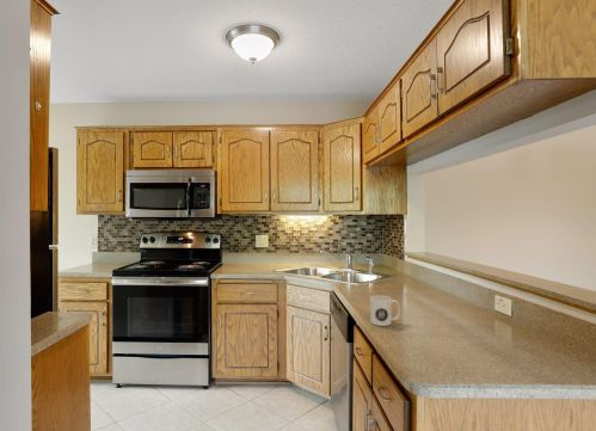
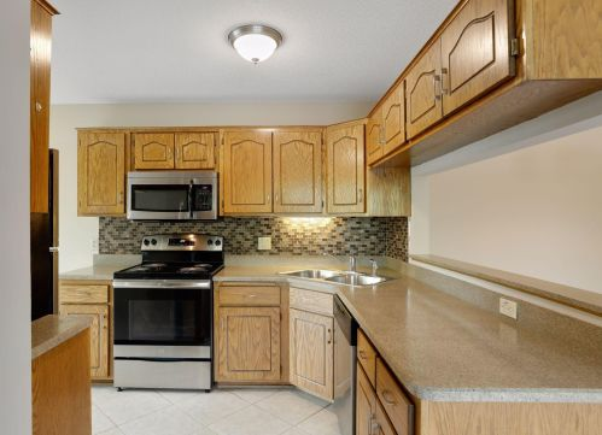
- mug (385, 309)
